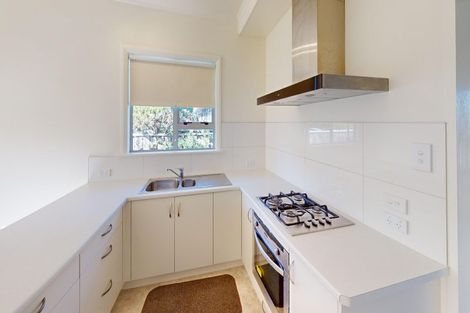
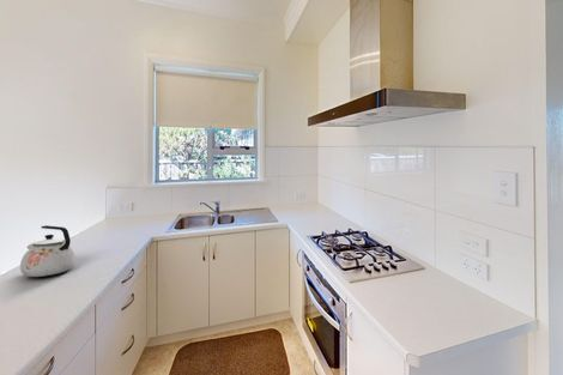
+ kettle (48, 249)
